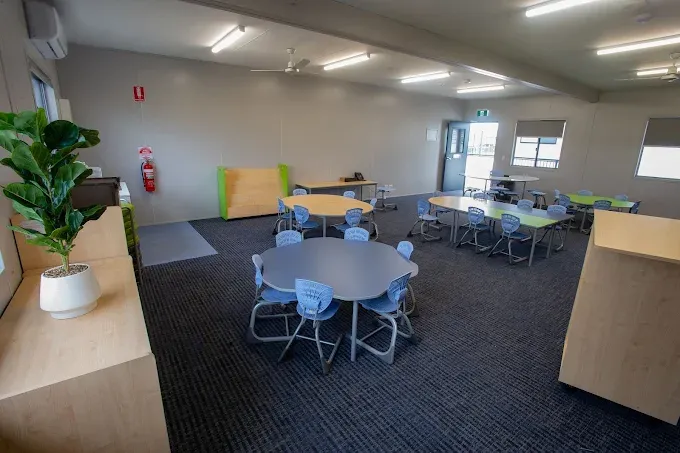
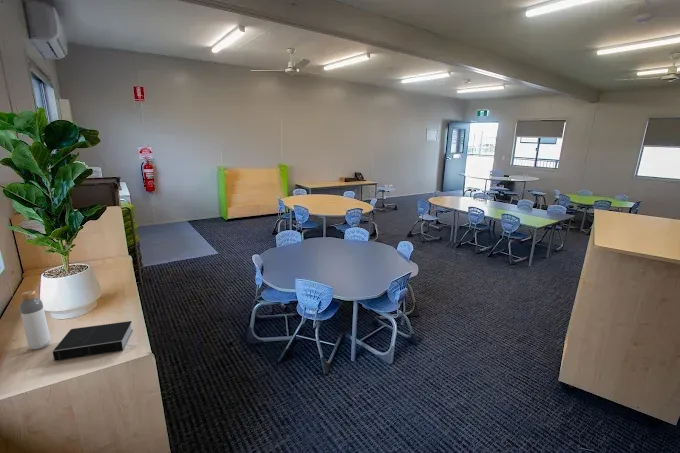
+ bottle (34, 319)
+ book (102, 338)
